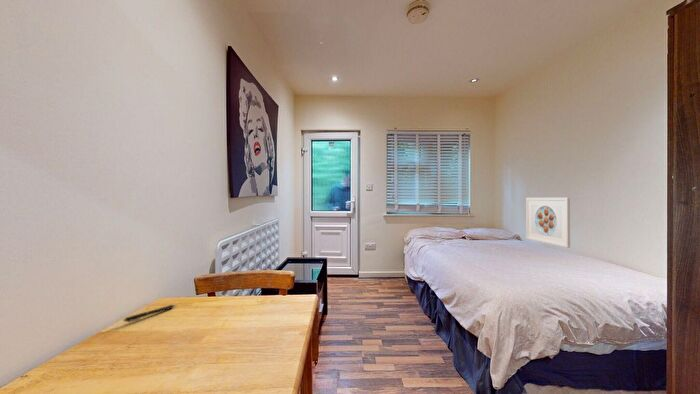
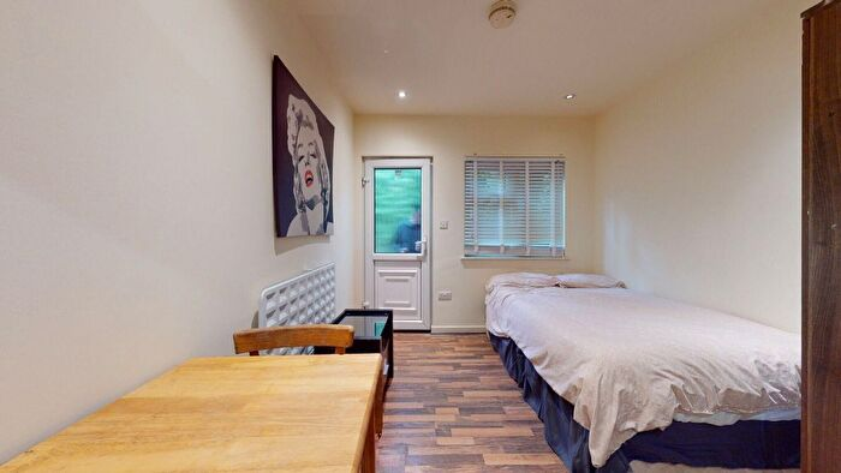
- pen (152, 312)
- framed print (545, 220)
